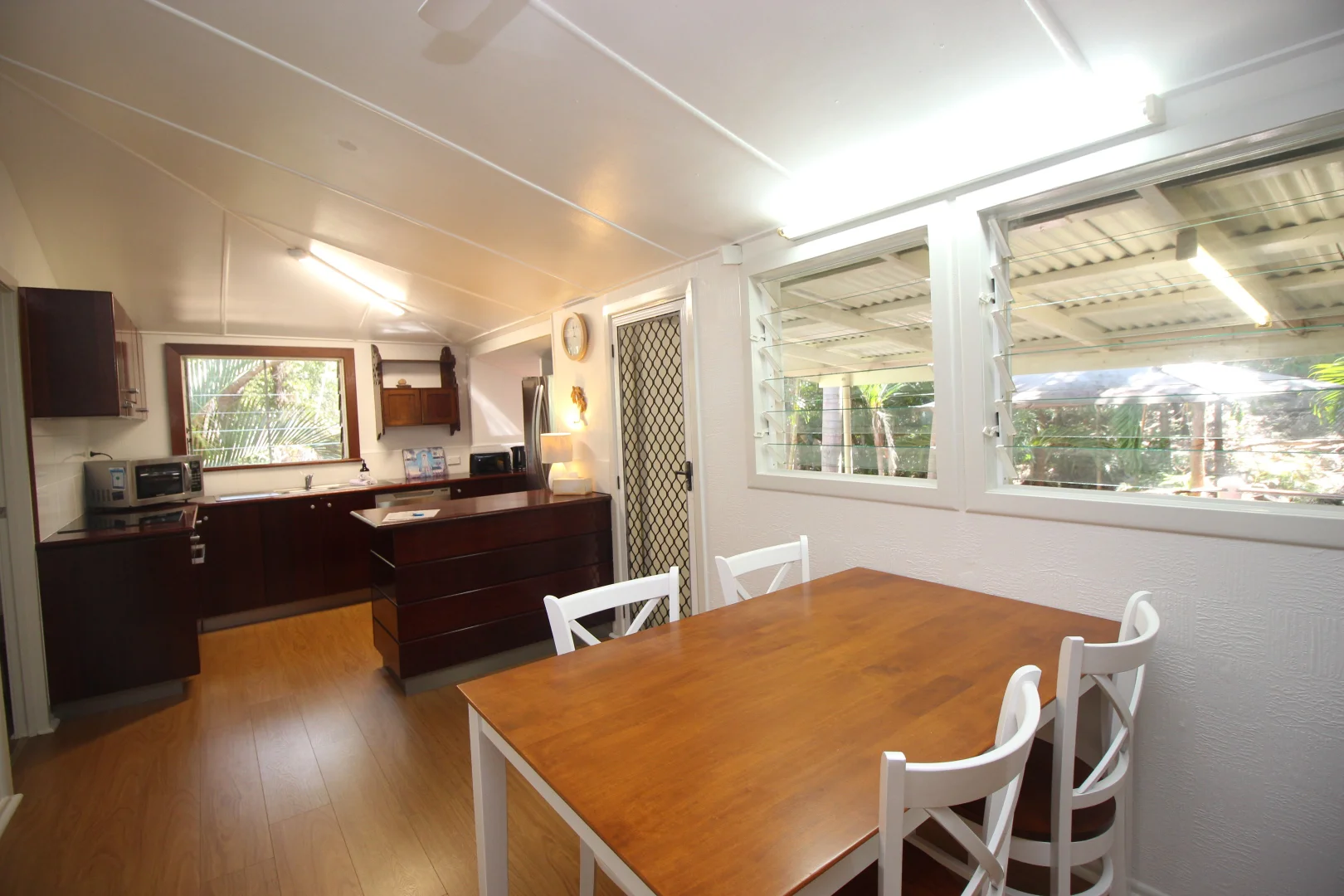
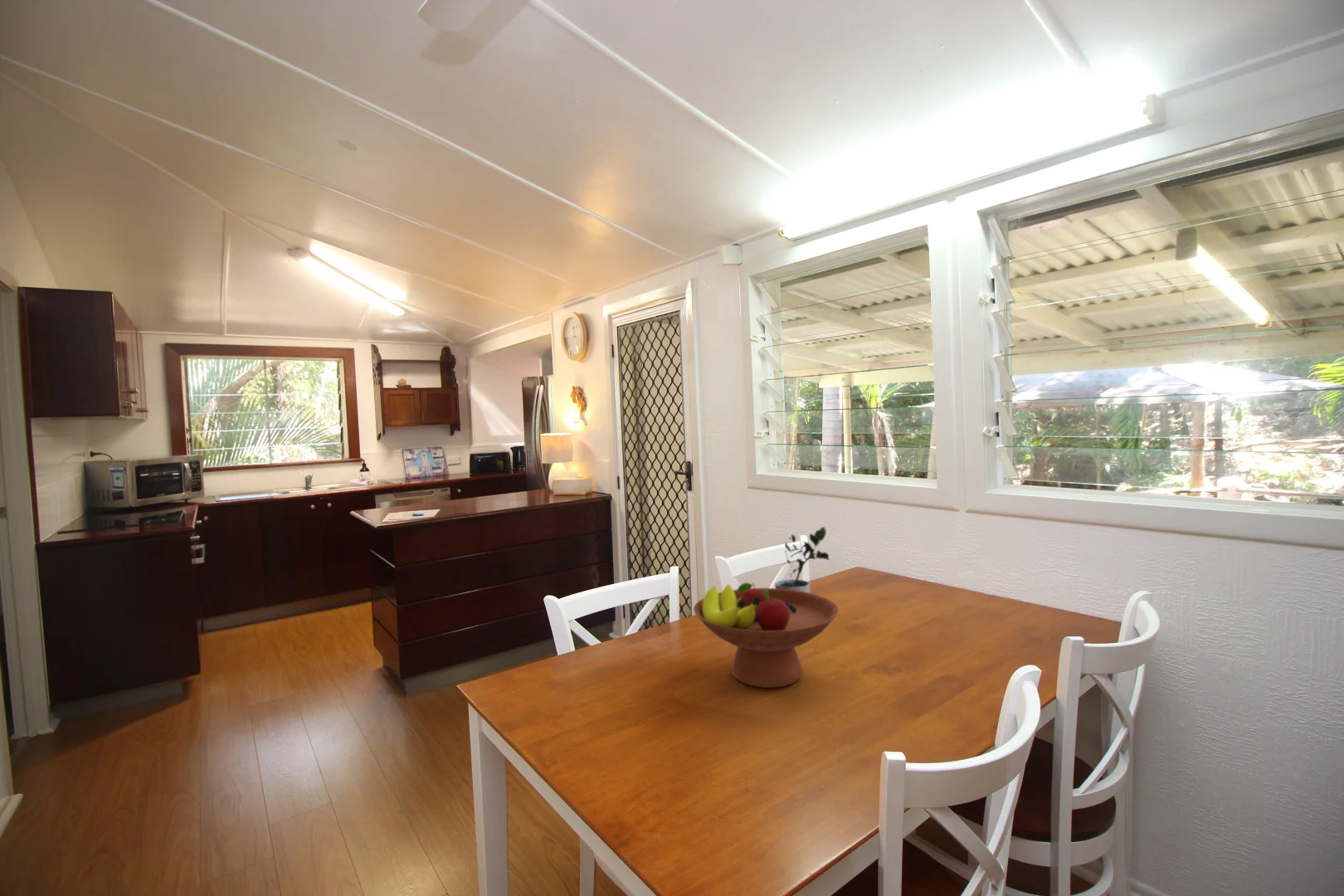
+ fruit bowl (765, 627)
+ potted plant (801, 572)
